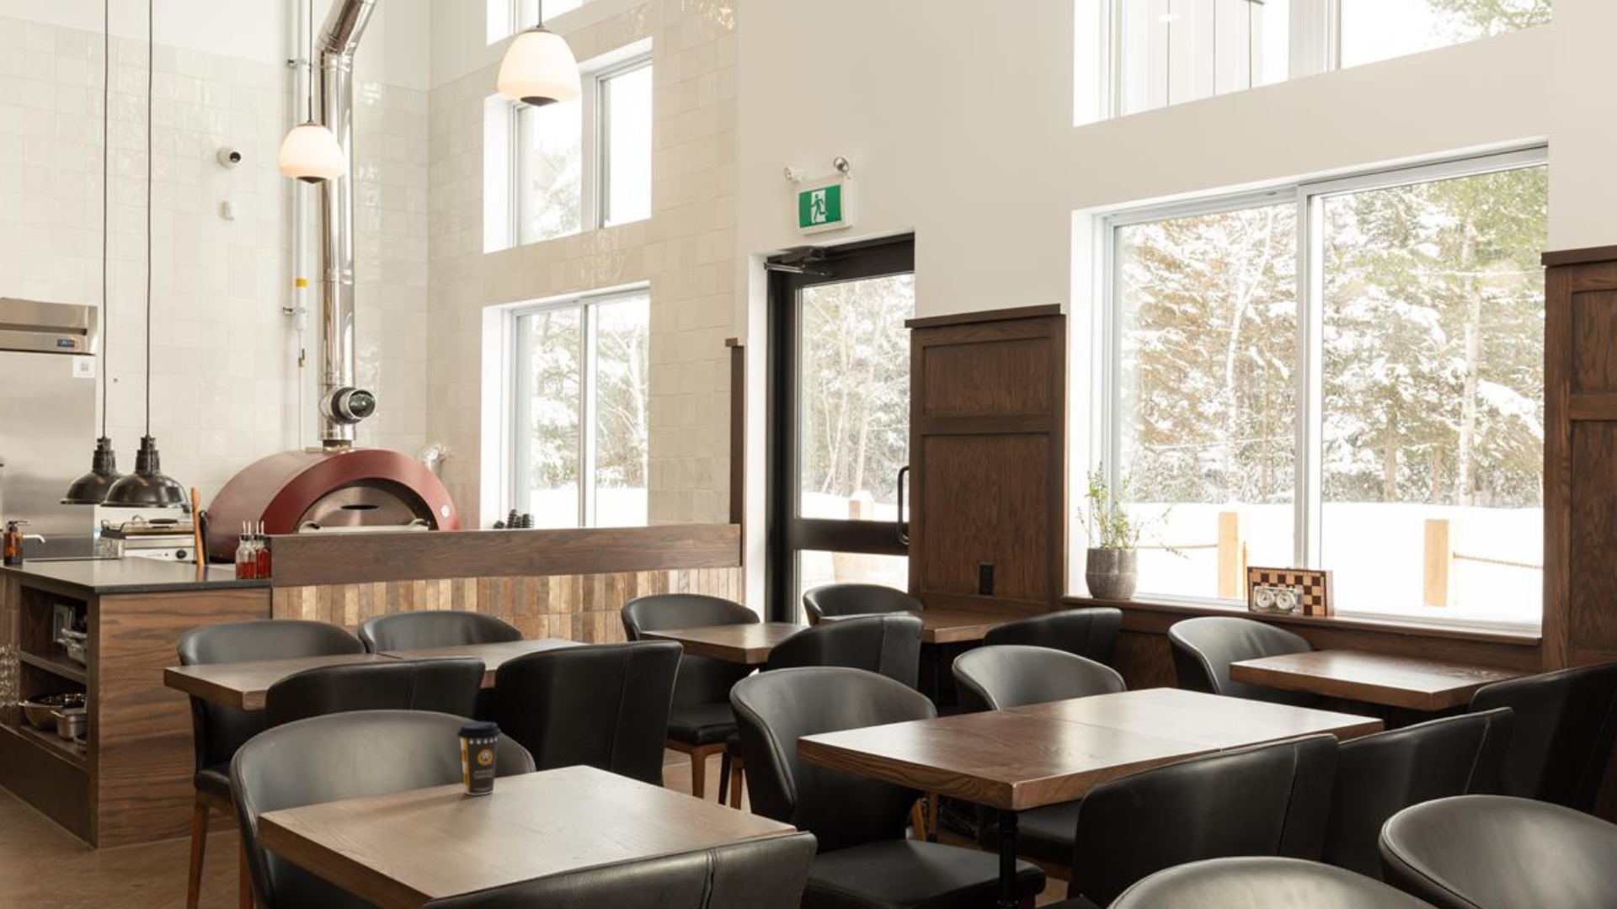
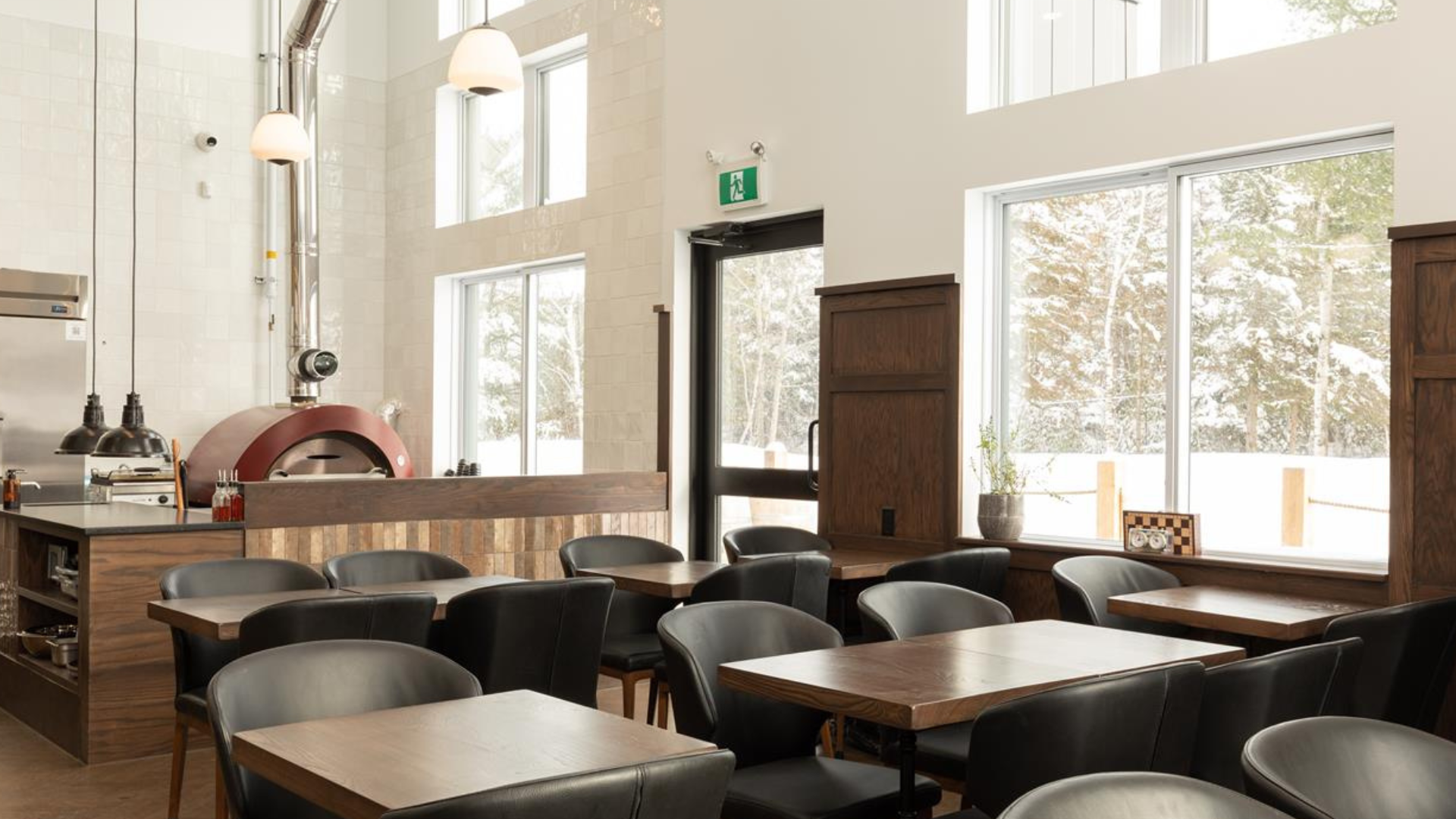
- coffee cup (479, 757)
